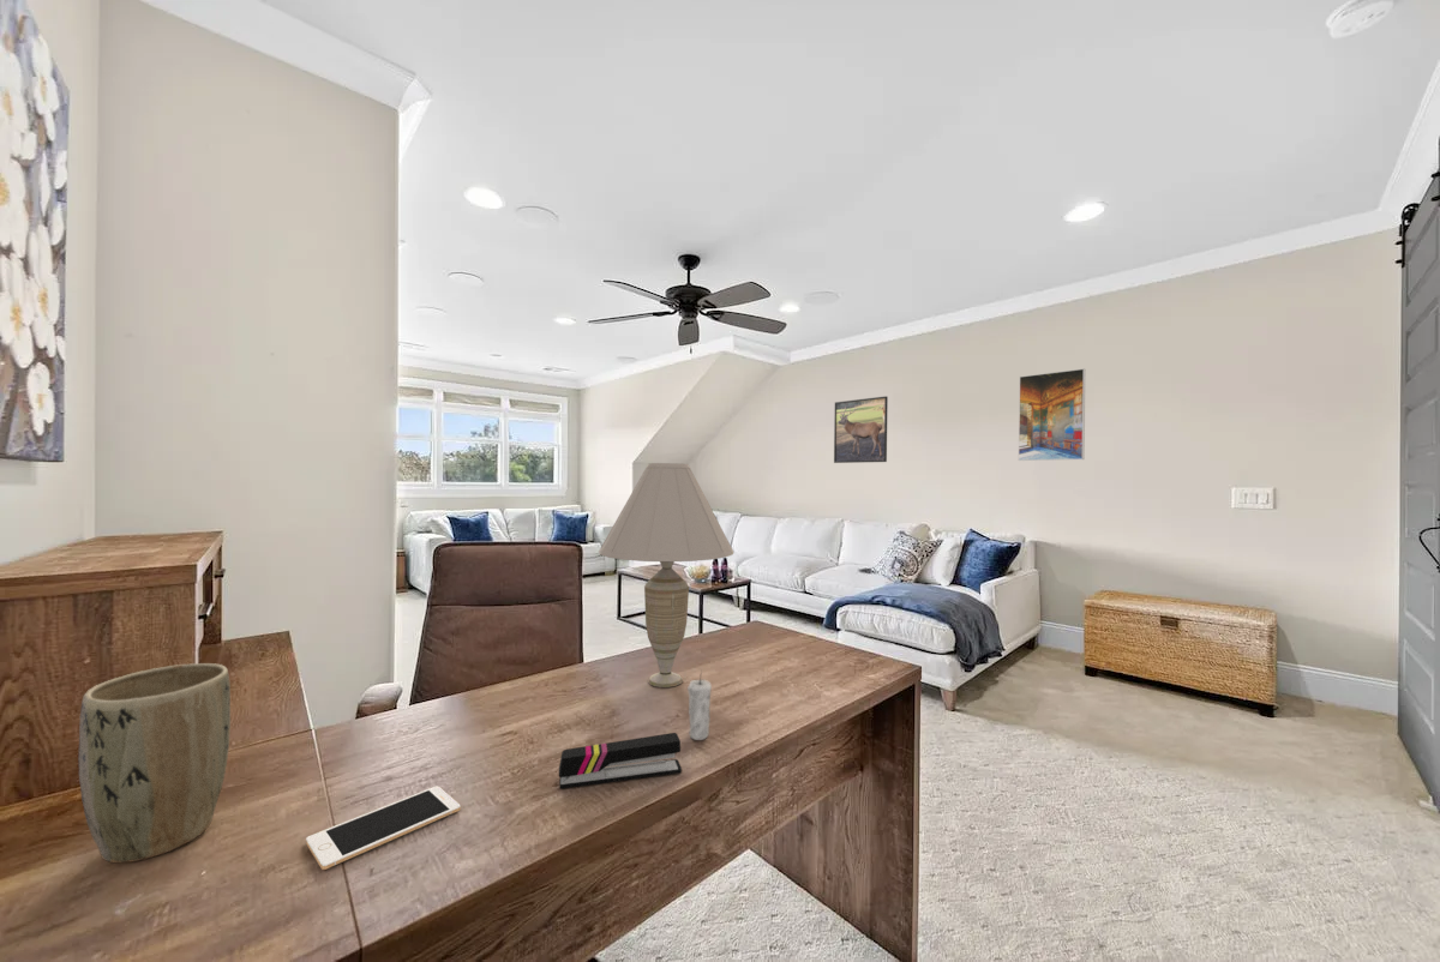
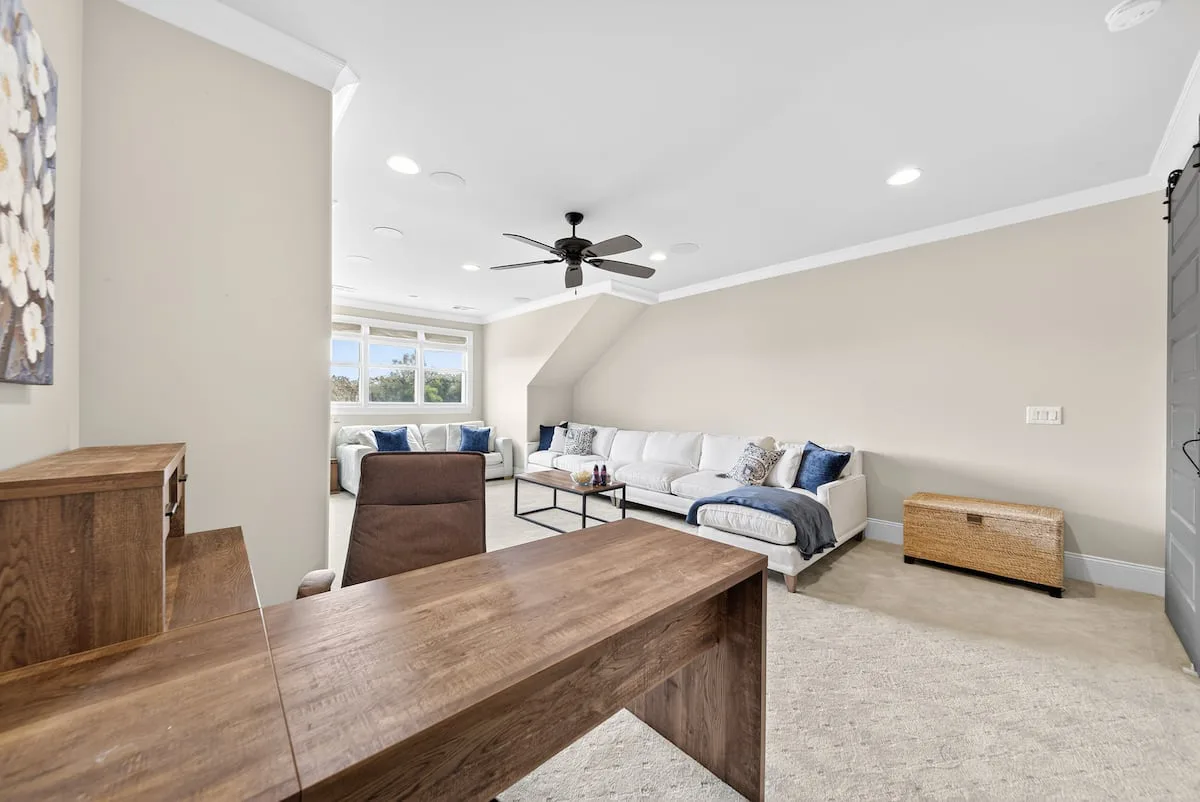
- table lamp (666, 572)
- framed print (859, 431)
- candle (698, 703)
- plant pot (160, 758)
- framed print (1050, 416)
- cell phone (386, 823)
- stapler (620, 758)
